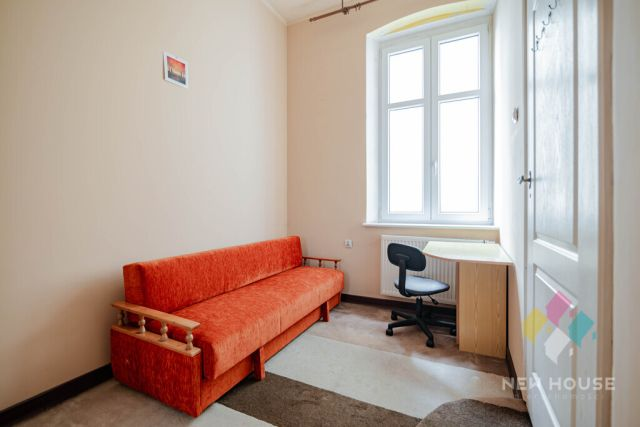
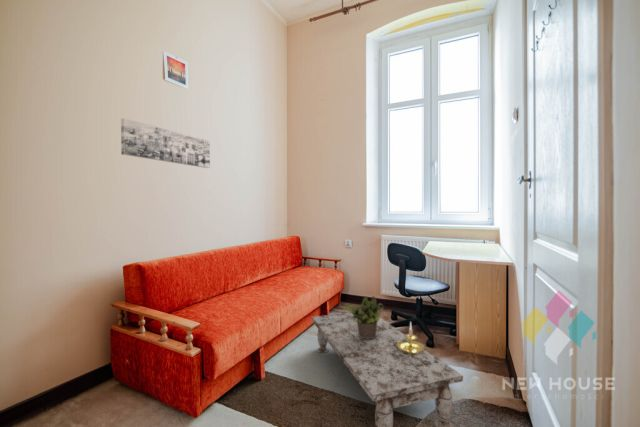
+ coffee table (370, 359)
+ potted plant (362, 315)
+ wall art (171, 146)
+ candle holder (408, 335)
